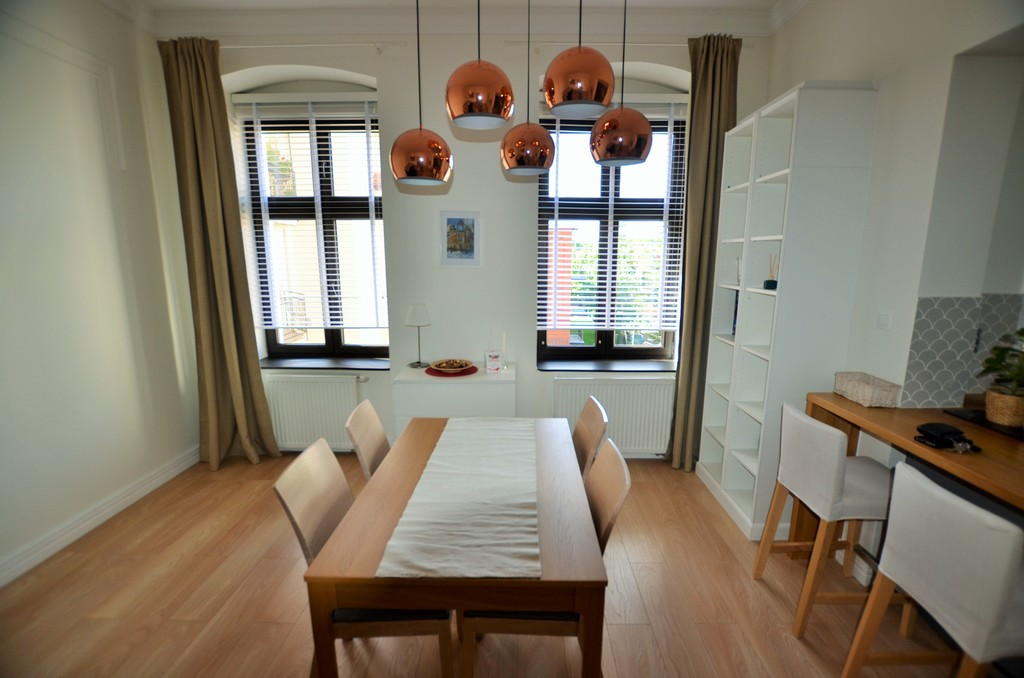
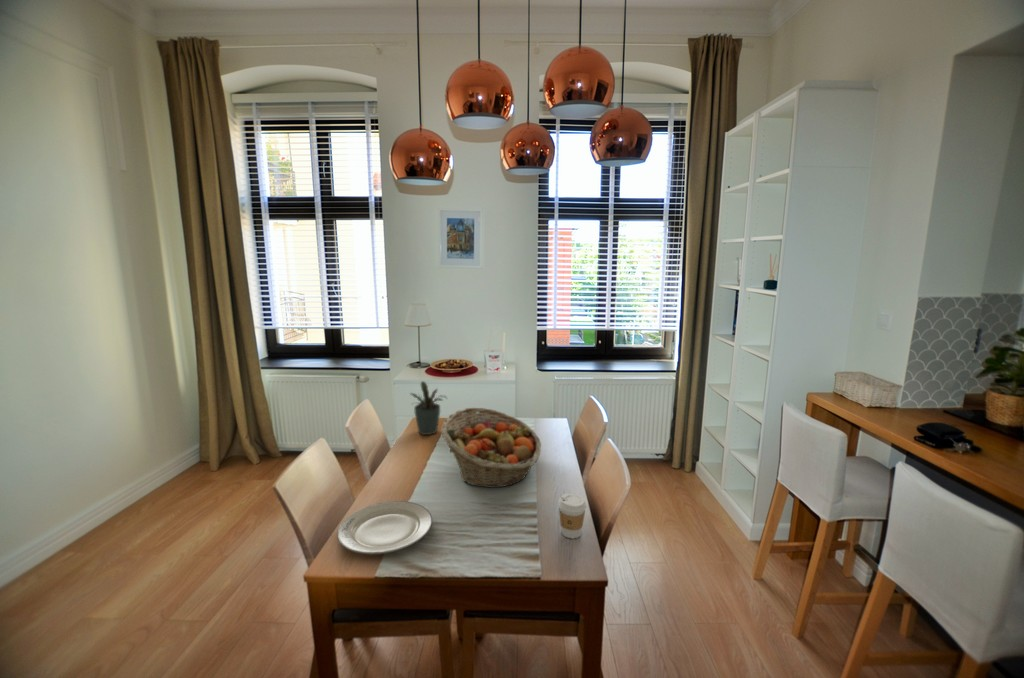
+ potted plant (428, 406)
+ chinaware (386, 527)
+ fruit basket (492, 444)
+ coffee cup (572, 515)
